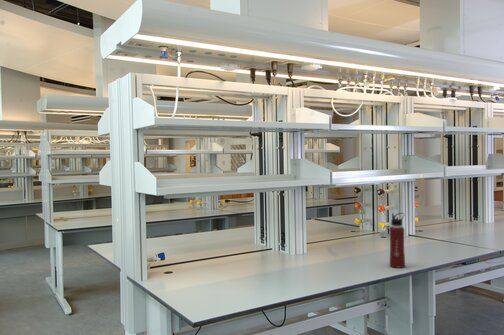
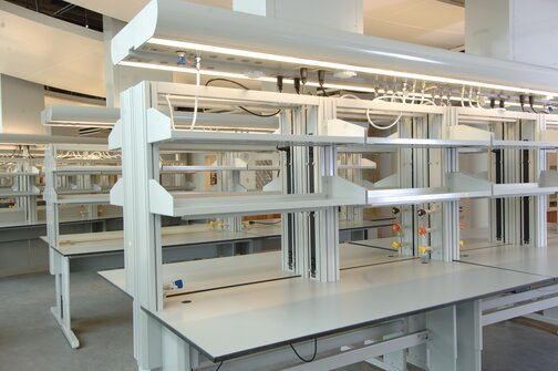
- water bottle (397, 239)
